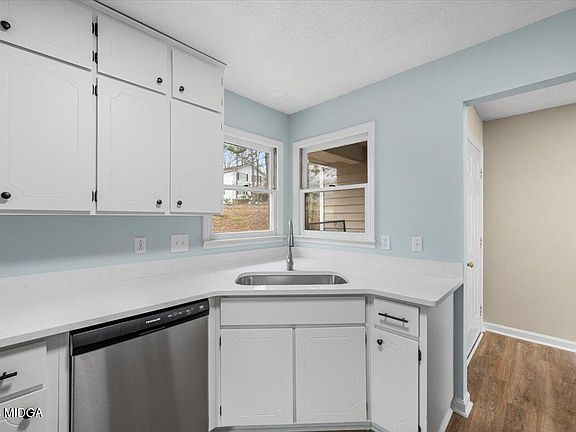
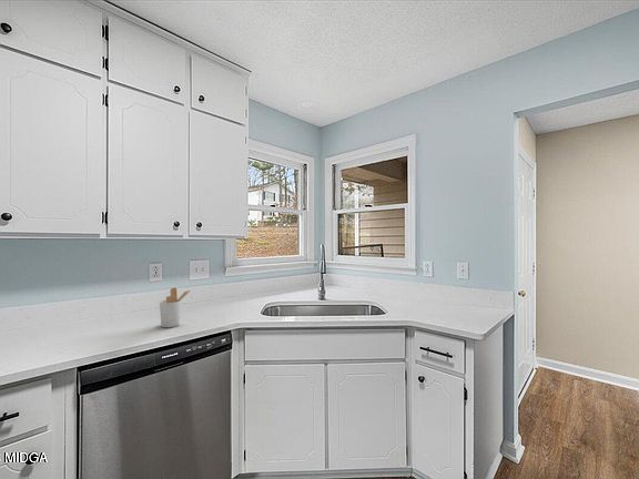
+ utensil holder (175, 306)
